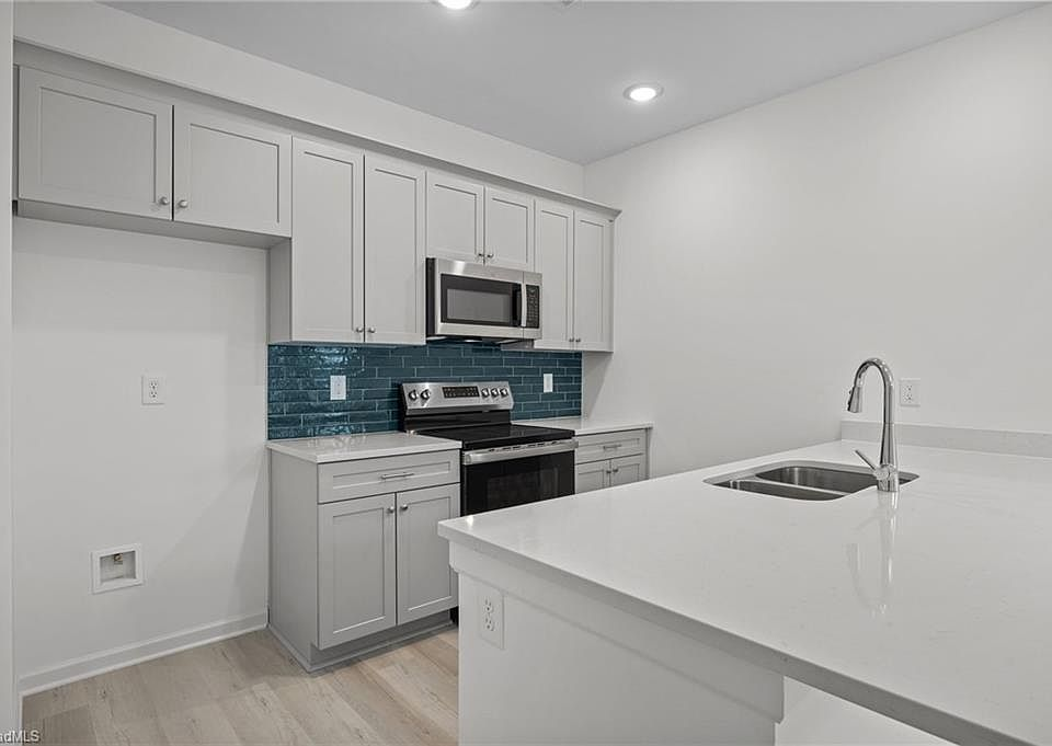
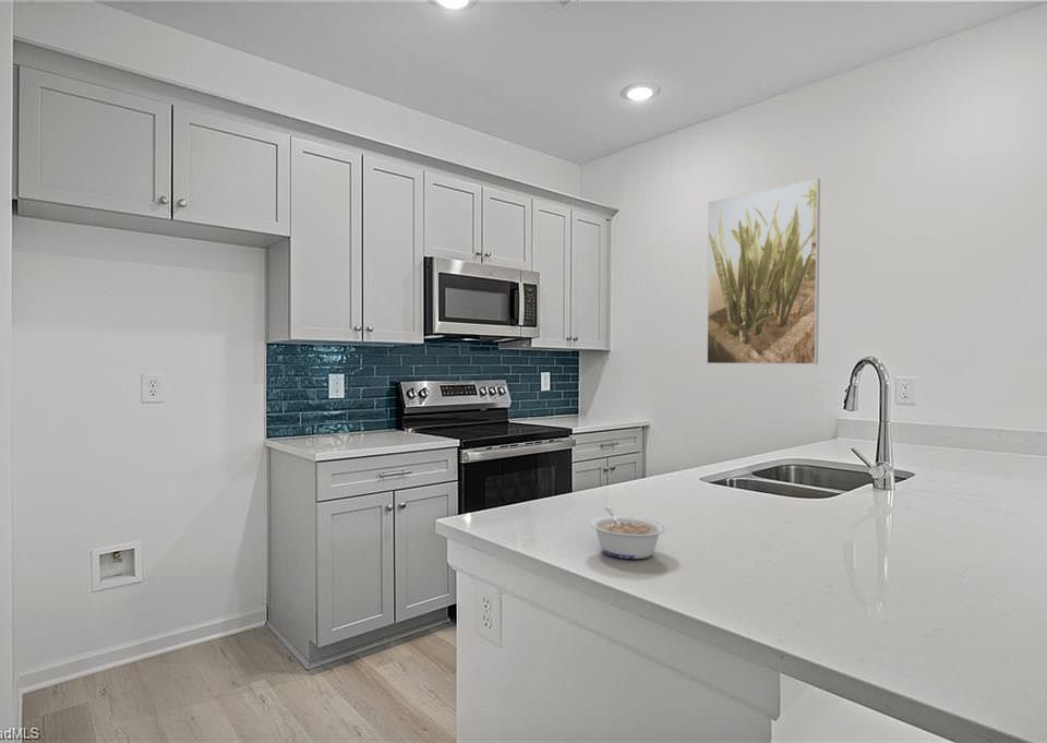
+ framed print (759, 277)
+ legume (624, 535)
